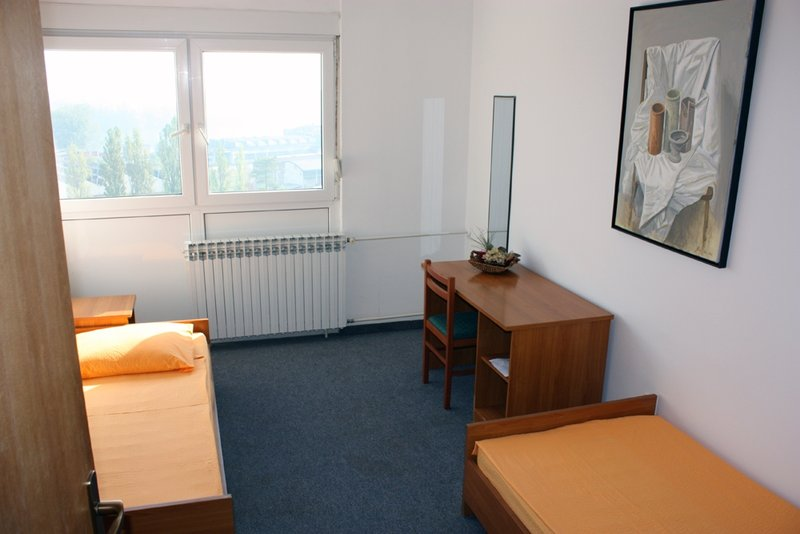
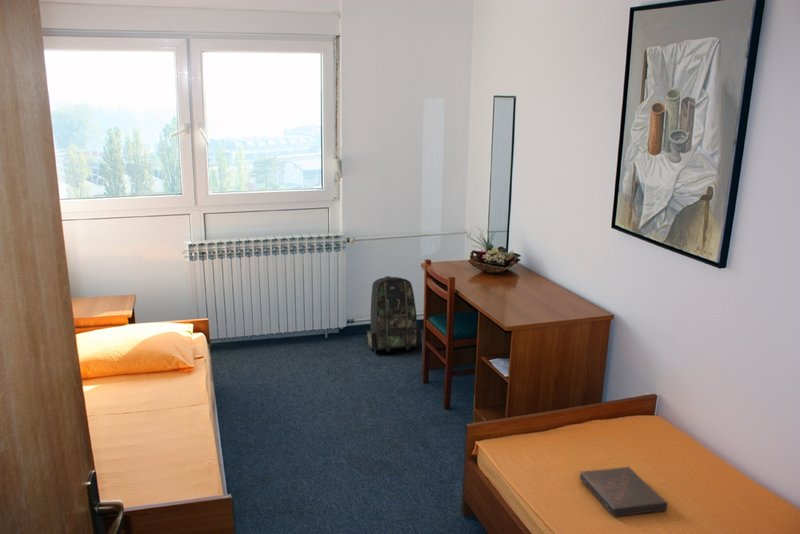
+ backpack (391, 311)
+ book (621, 490)
